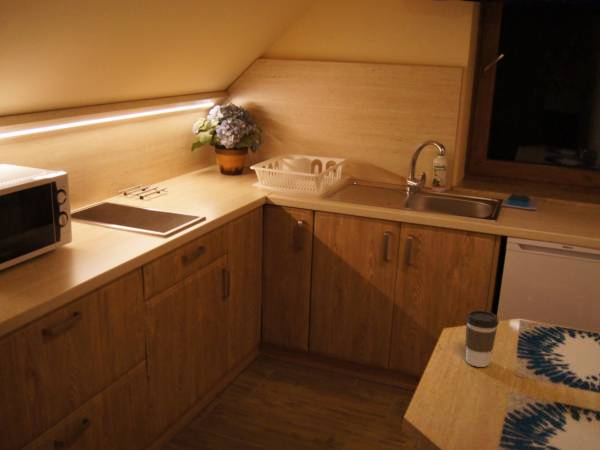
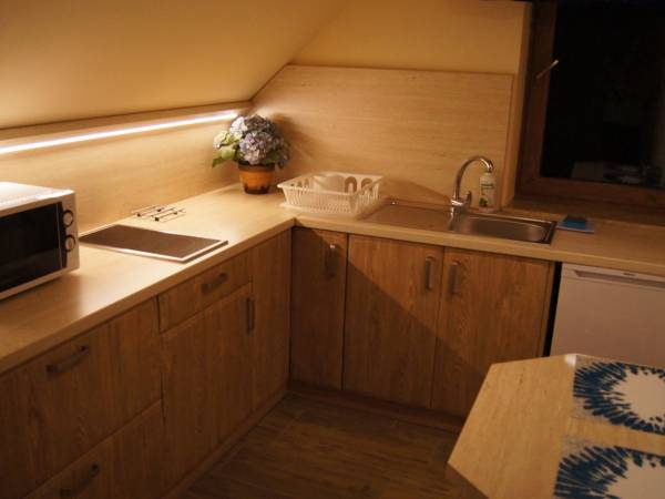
- coffee cup (480, 338)
